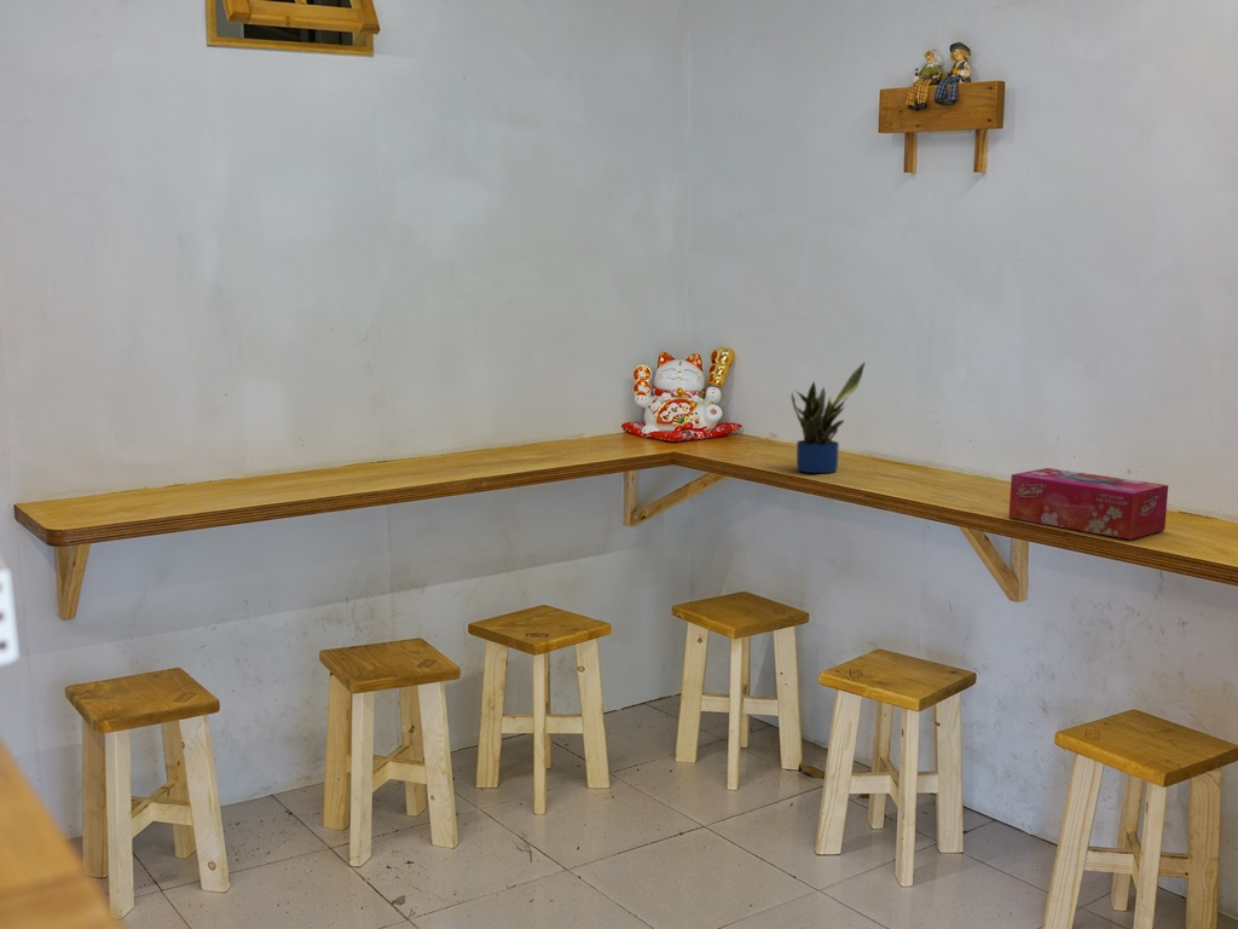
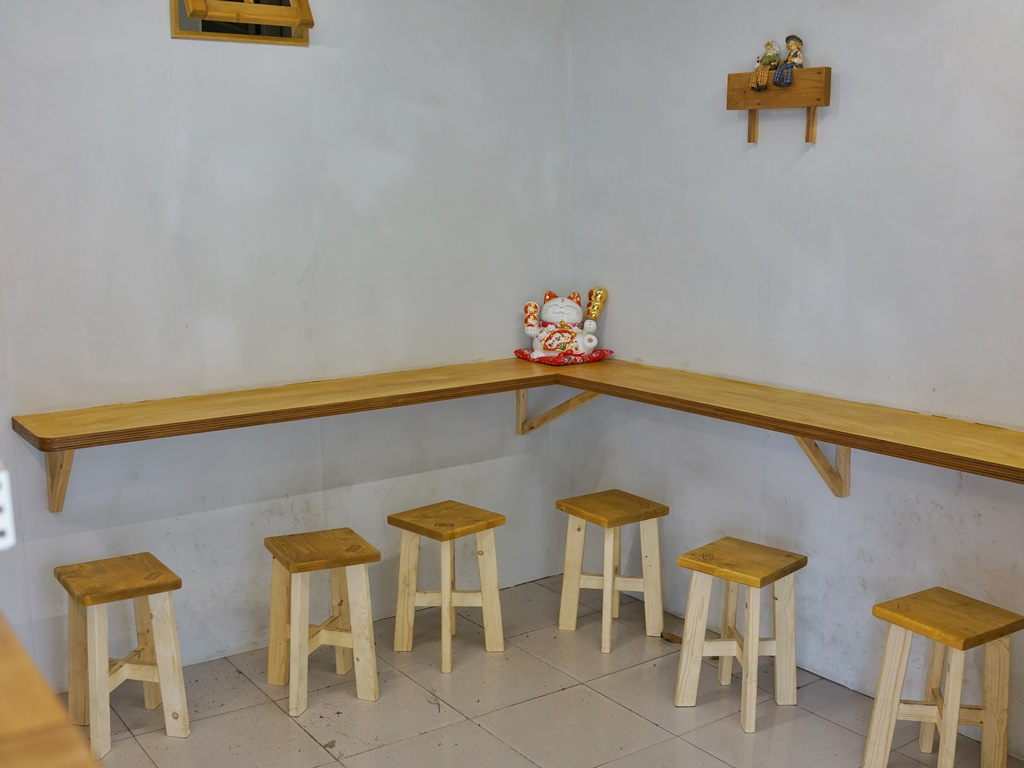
- tissue box (1086, 501)
- potted plant (826, 415)
